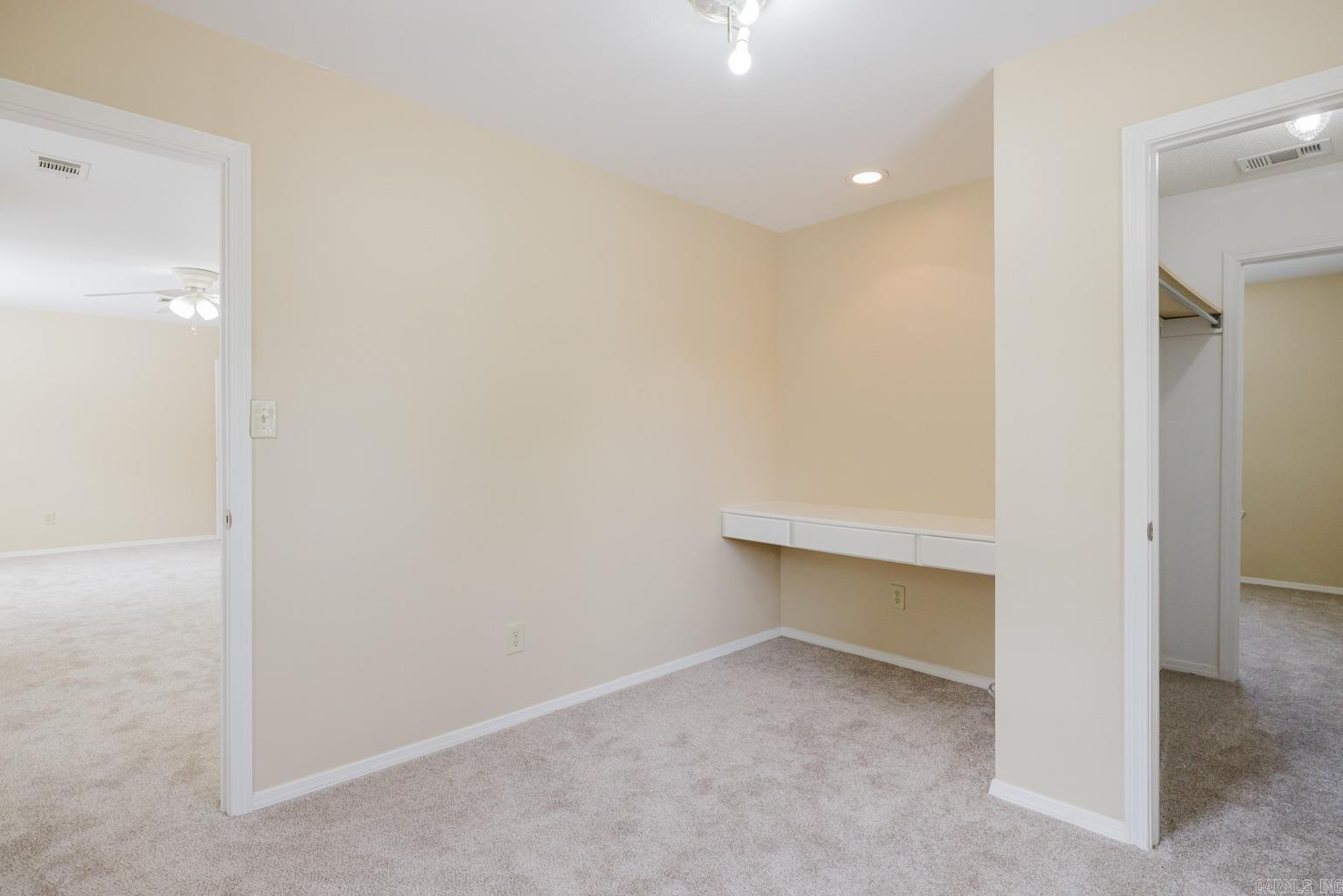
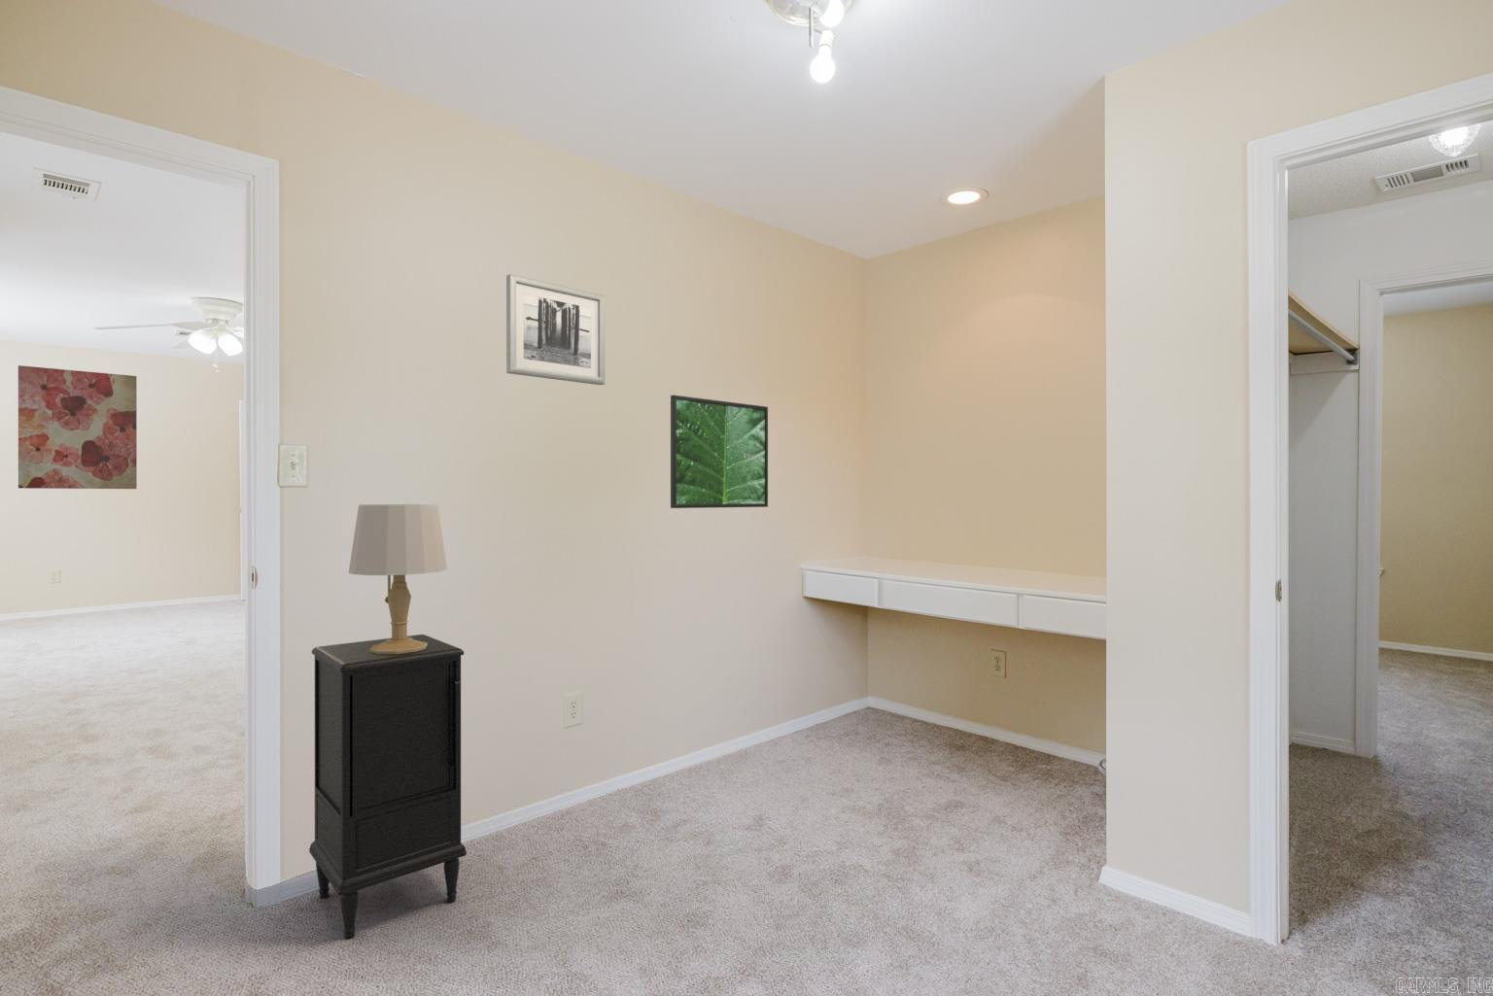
+ nightstand (388, 773)
+ table lamp (398, 575)
+ wall art (558, 332)
+ wall art (80, 429)
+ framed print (721, 454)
